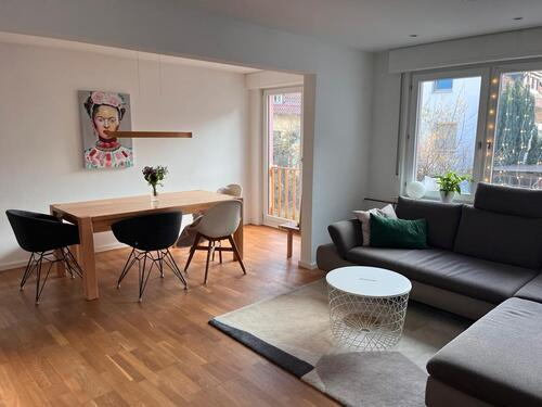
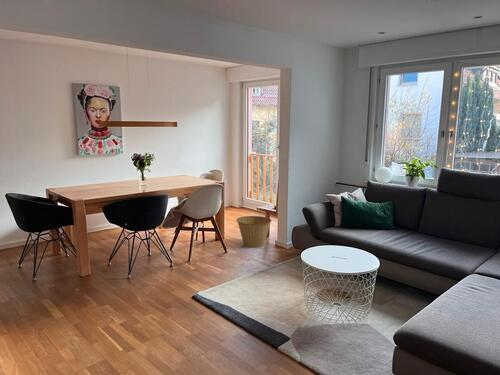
+ basket (253, 232)
